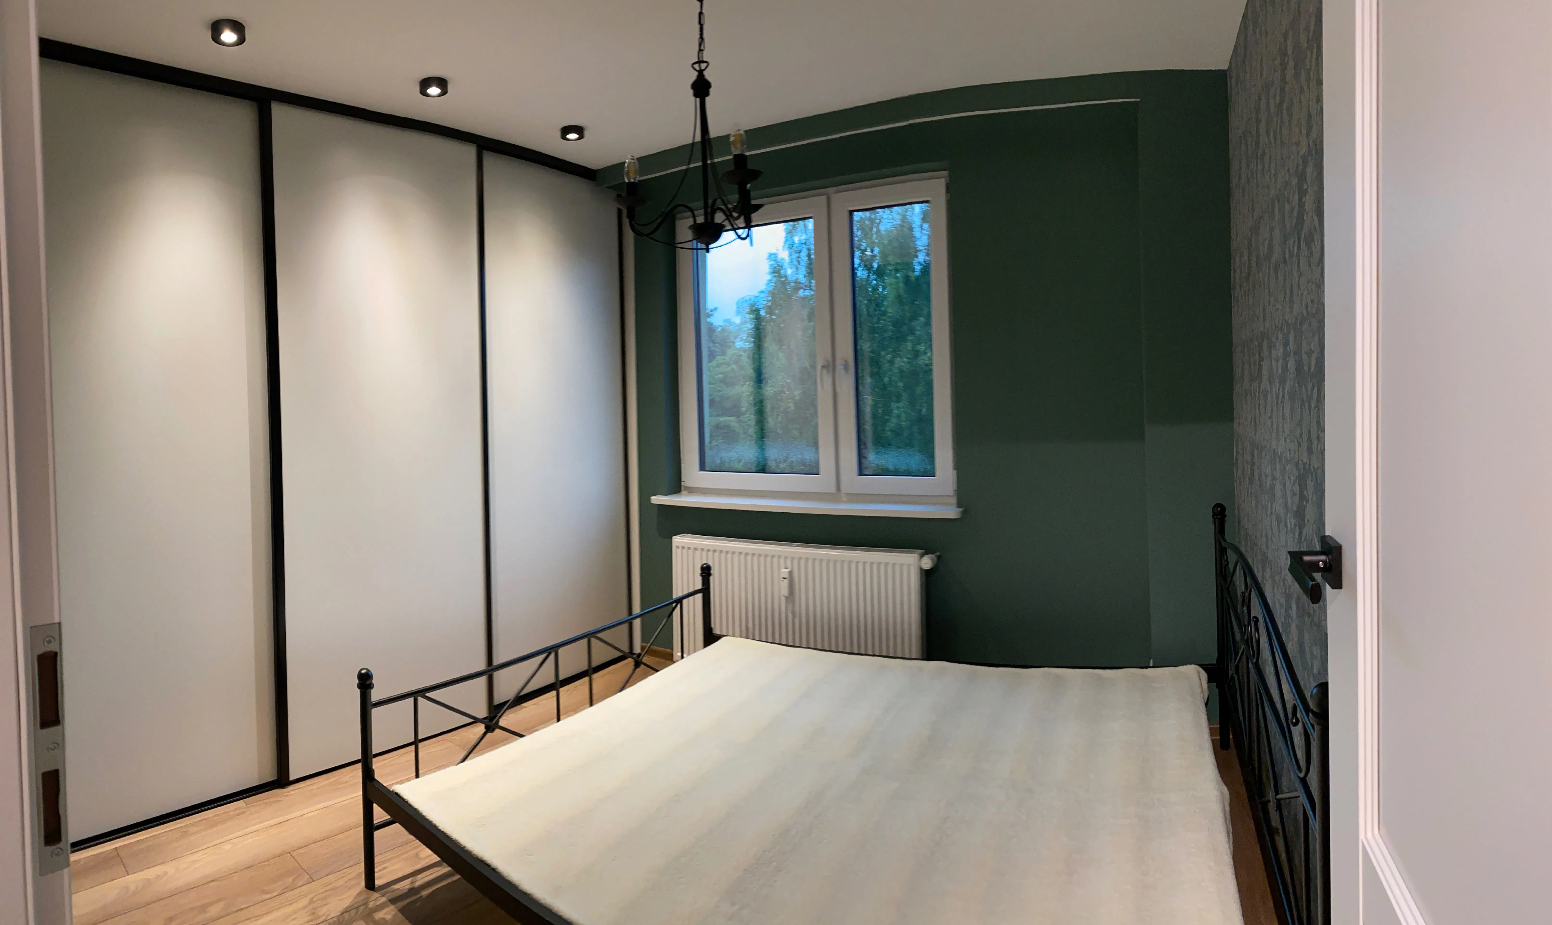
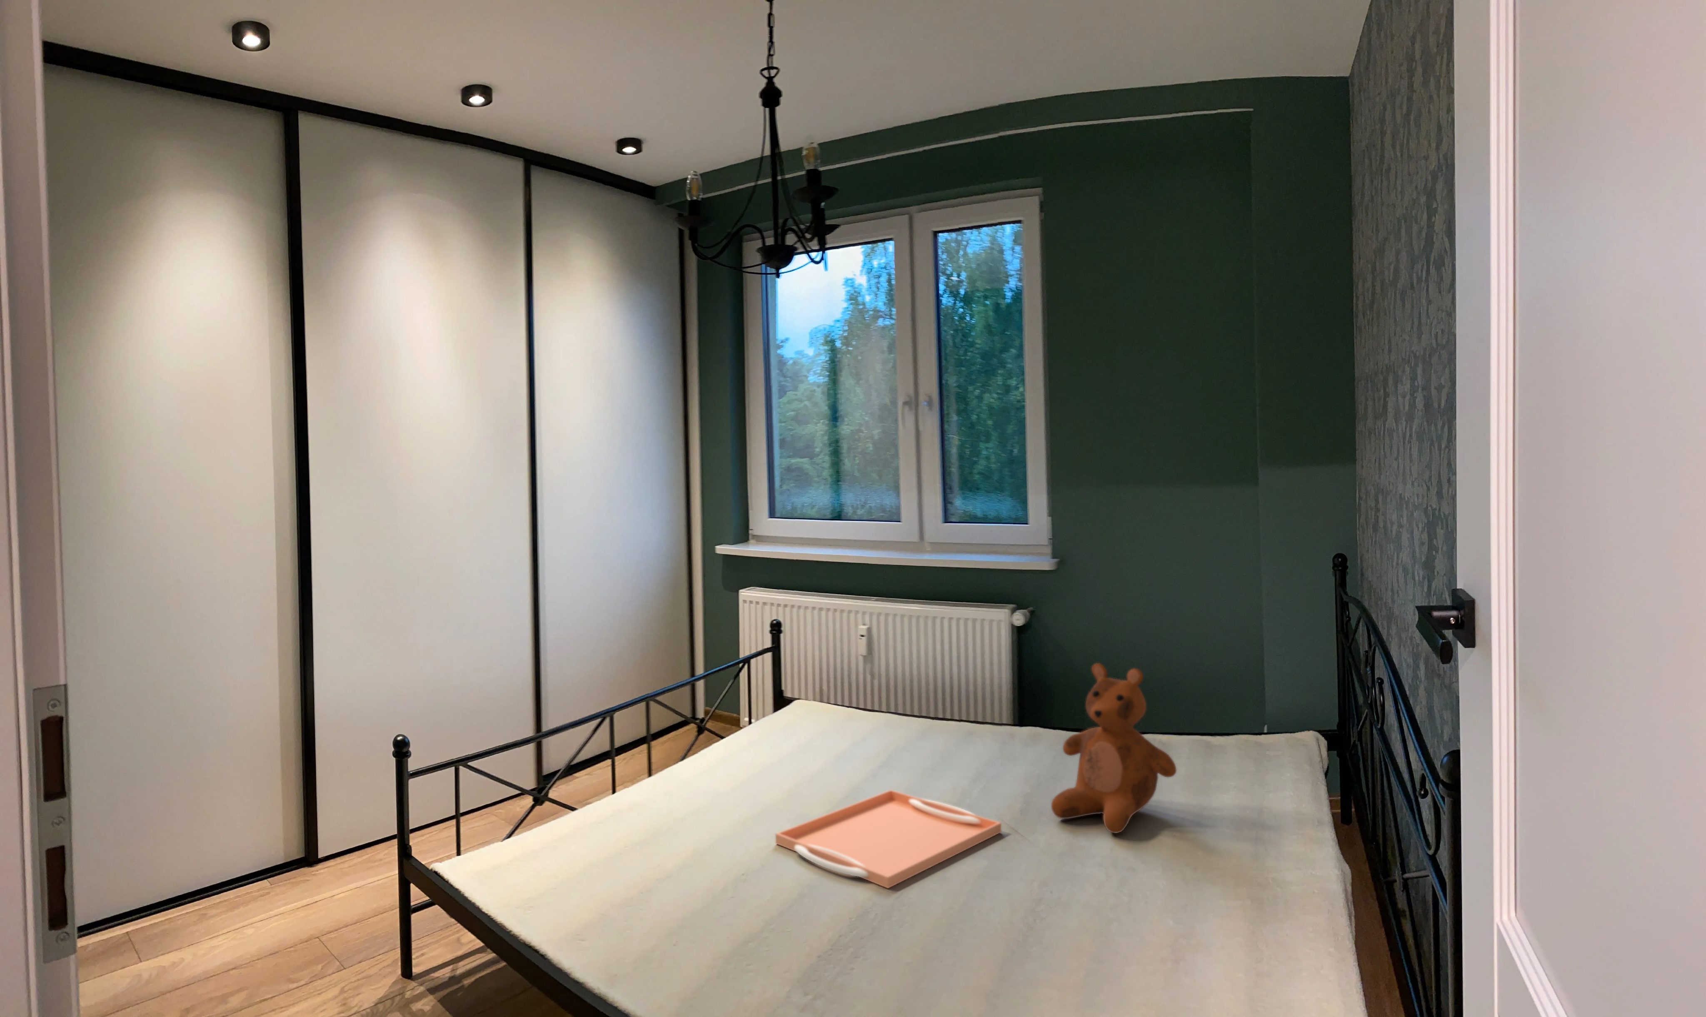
+ teddy bear (1107, 742)
+ serving tray (889, 833)
